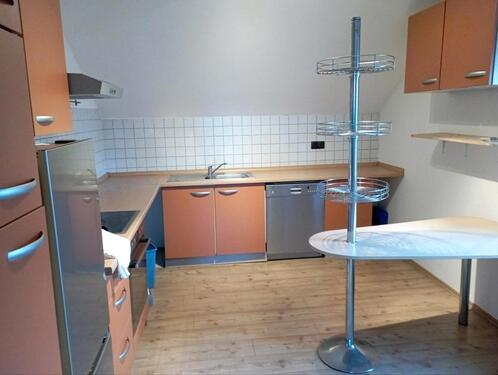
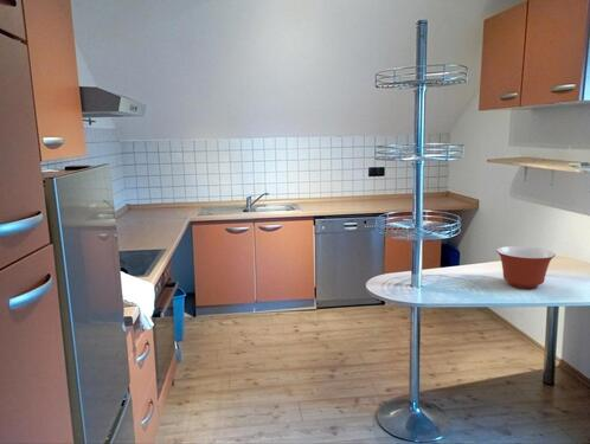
+ mixing bowl (524, 268)
